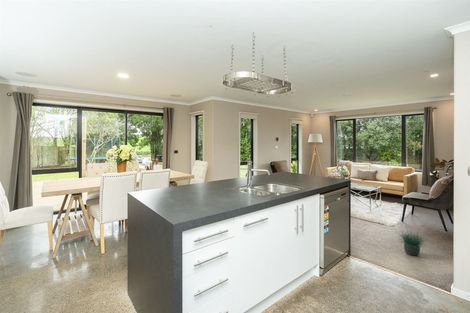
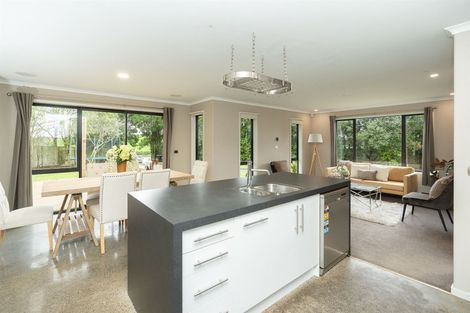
- potted plant (411, 239)
